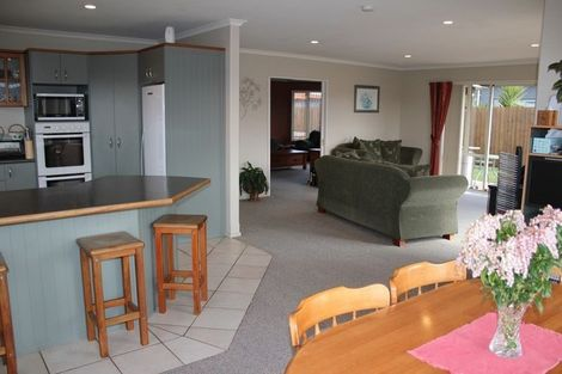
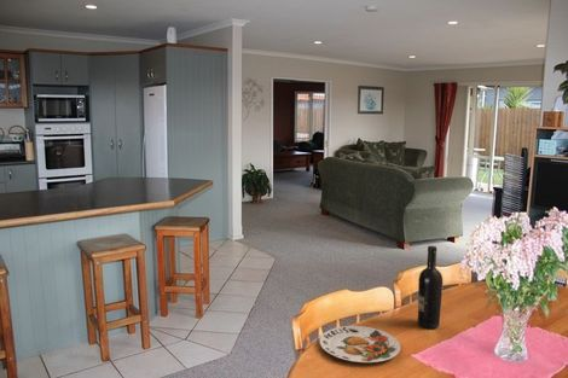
+ wine bottle (430, 285)
+ plate (359, 343)
